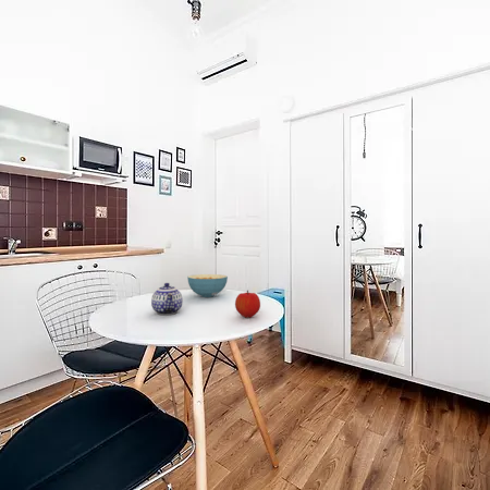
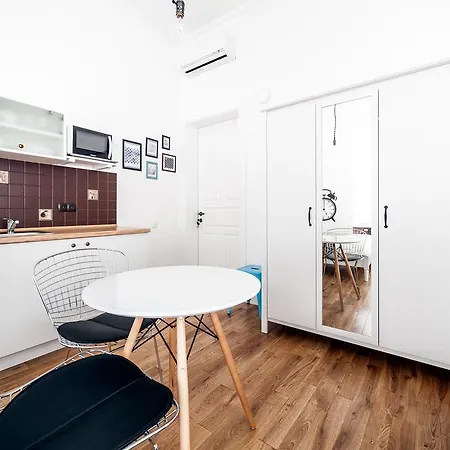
- teapot (167, 297)
- fruit (247, 303)
- cereal bowl (207, 285)
